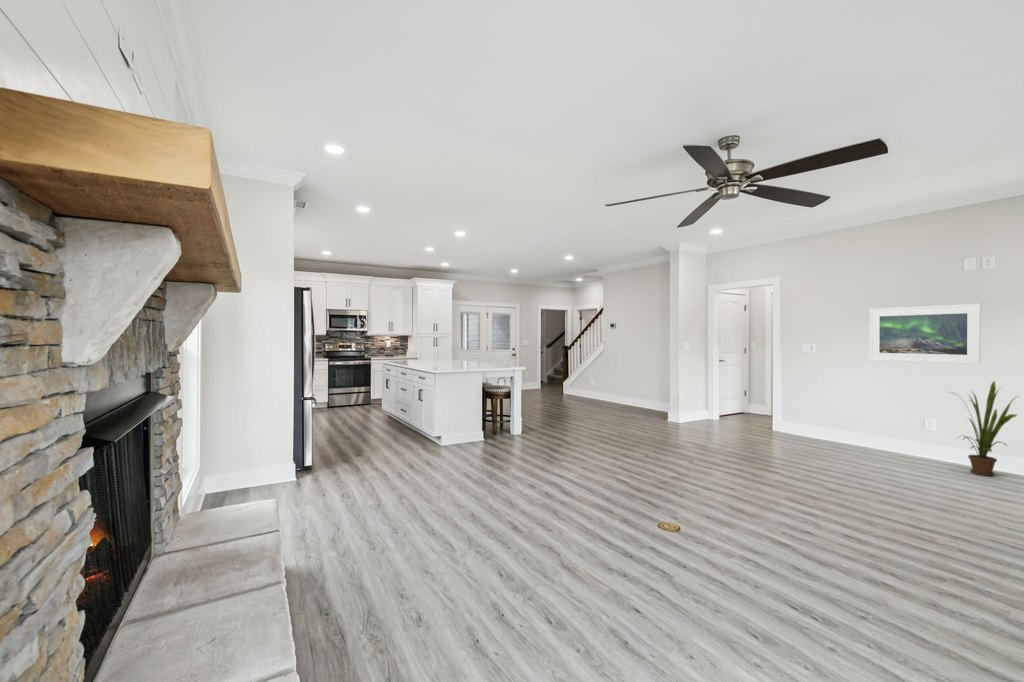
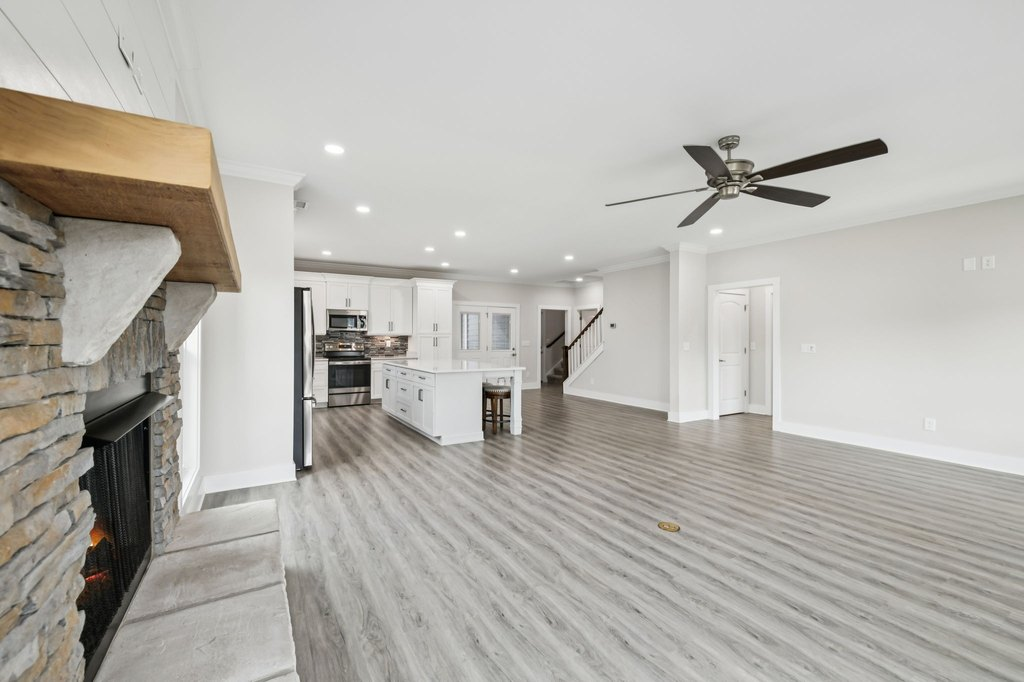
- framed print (920, 334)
- house plant (981, 427)
